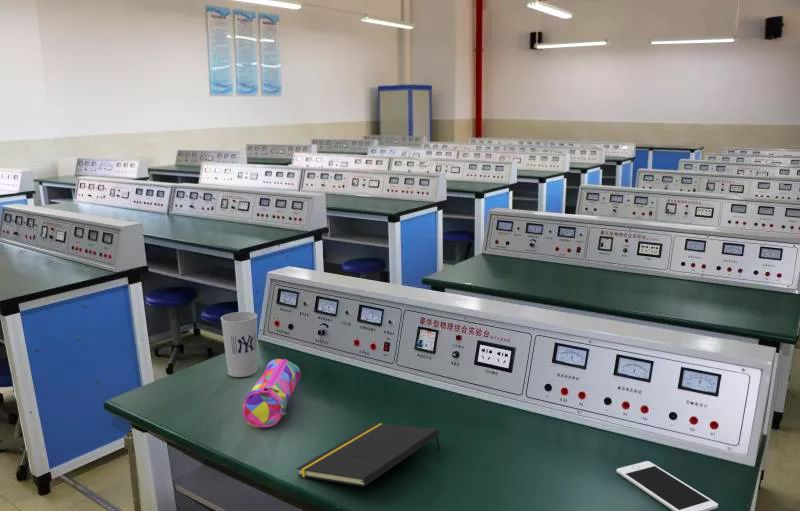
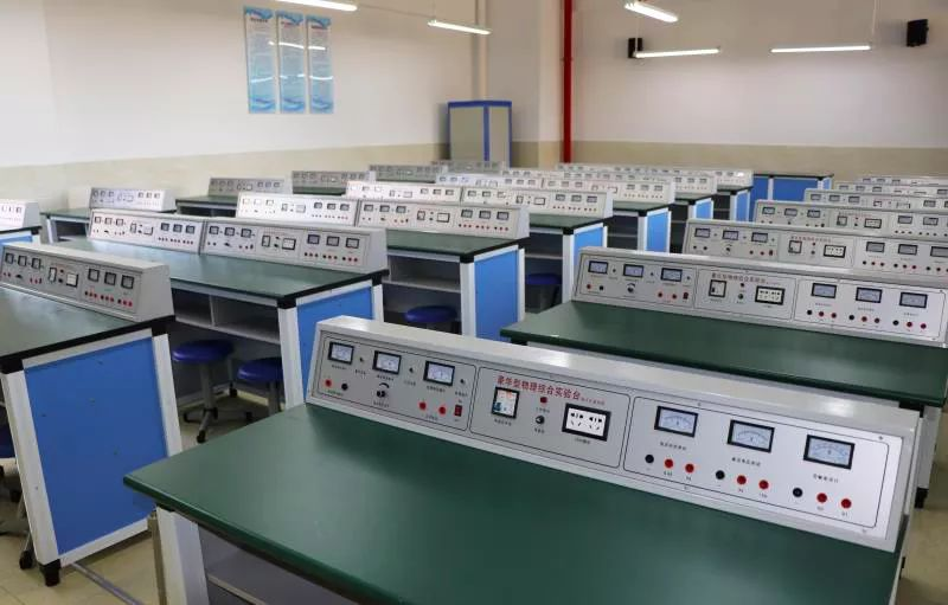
- pencil case (273, 390)
- notepad (370, 451)
- cup (240, 344)
- cell phone (664, 487)
